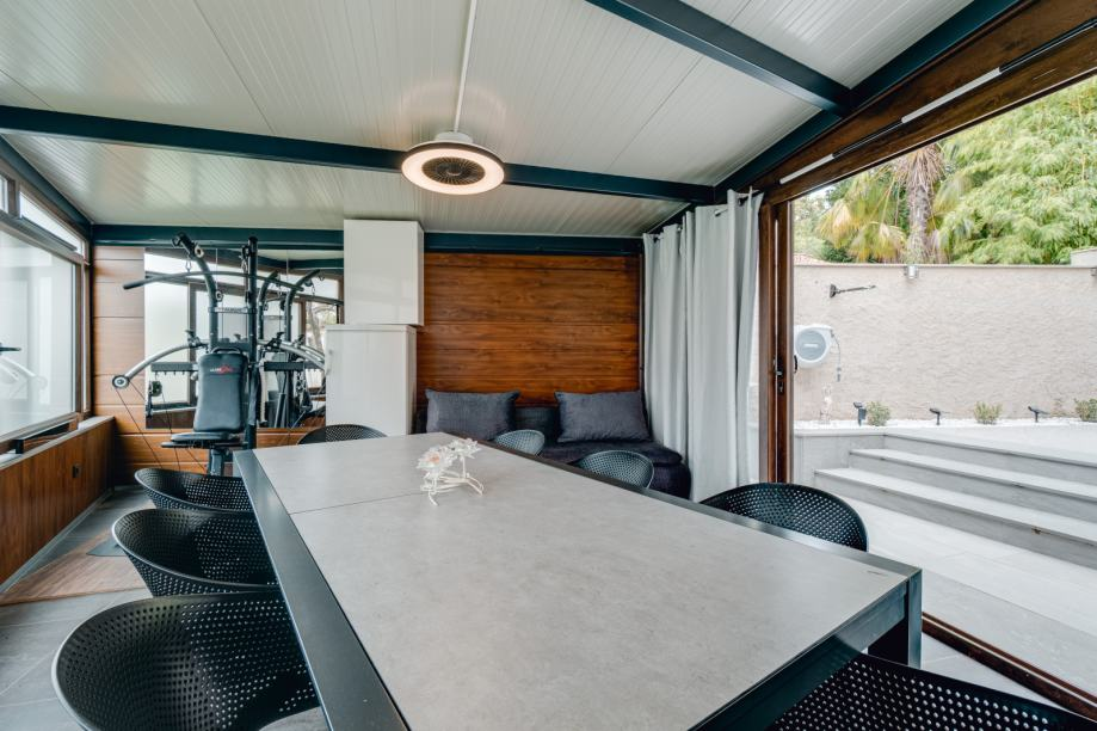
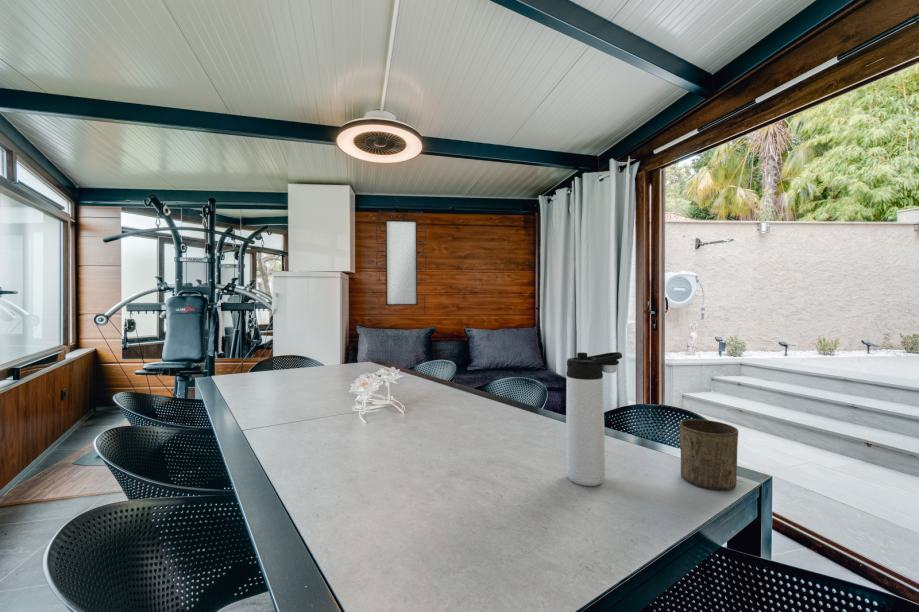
+ thermos bottle (593, 415)
+ mirror (401, 262)
+ cup (708, 453)
